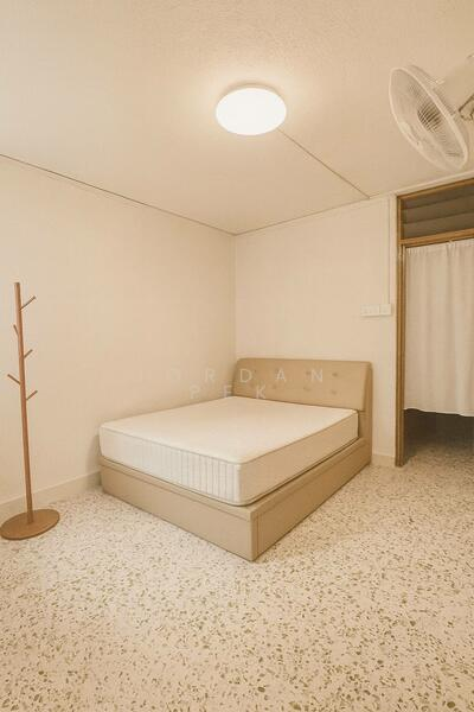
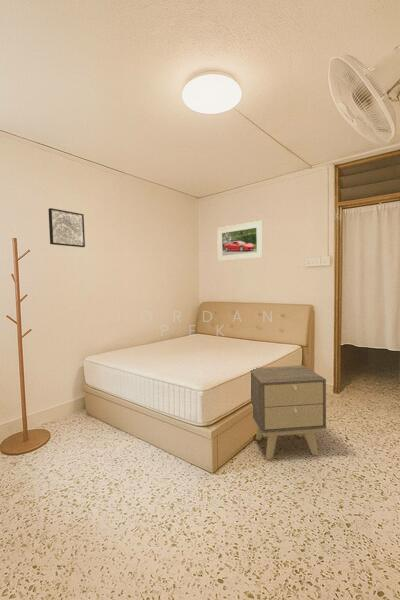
+ wall art (67, 228)
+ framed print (238, 242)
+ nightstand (284, 409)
